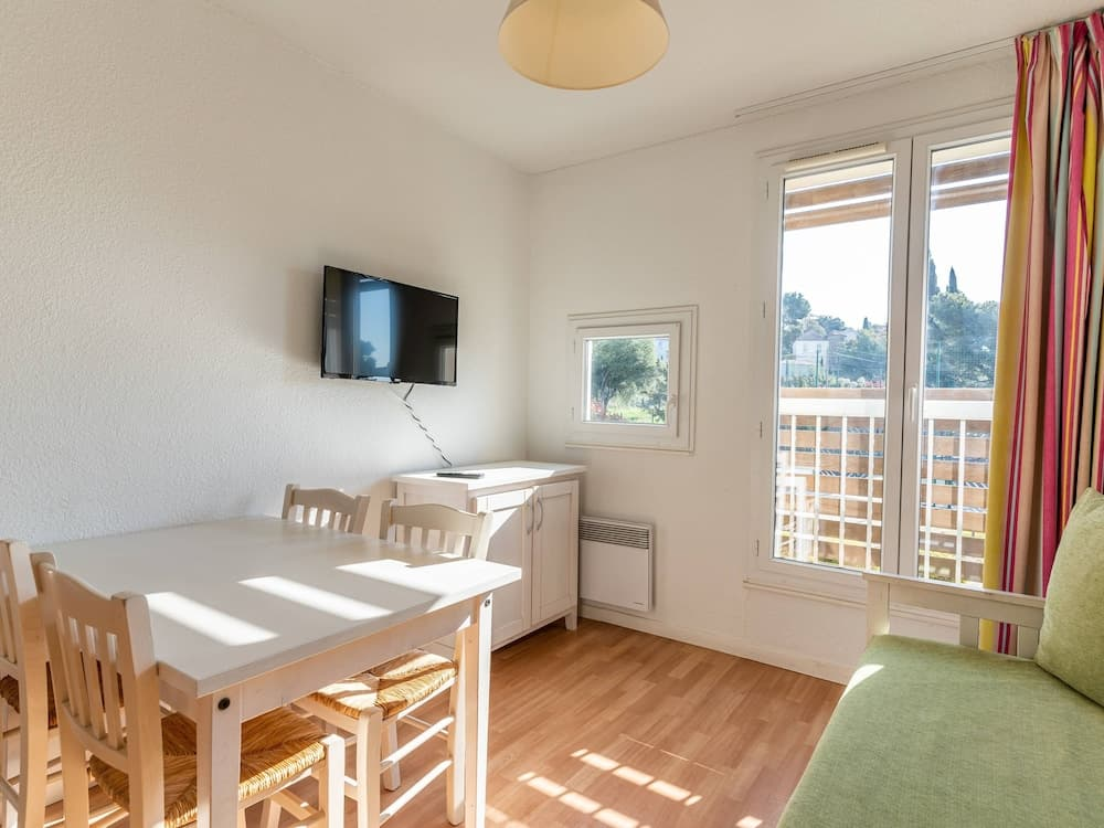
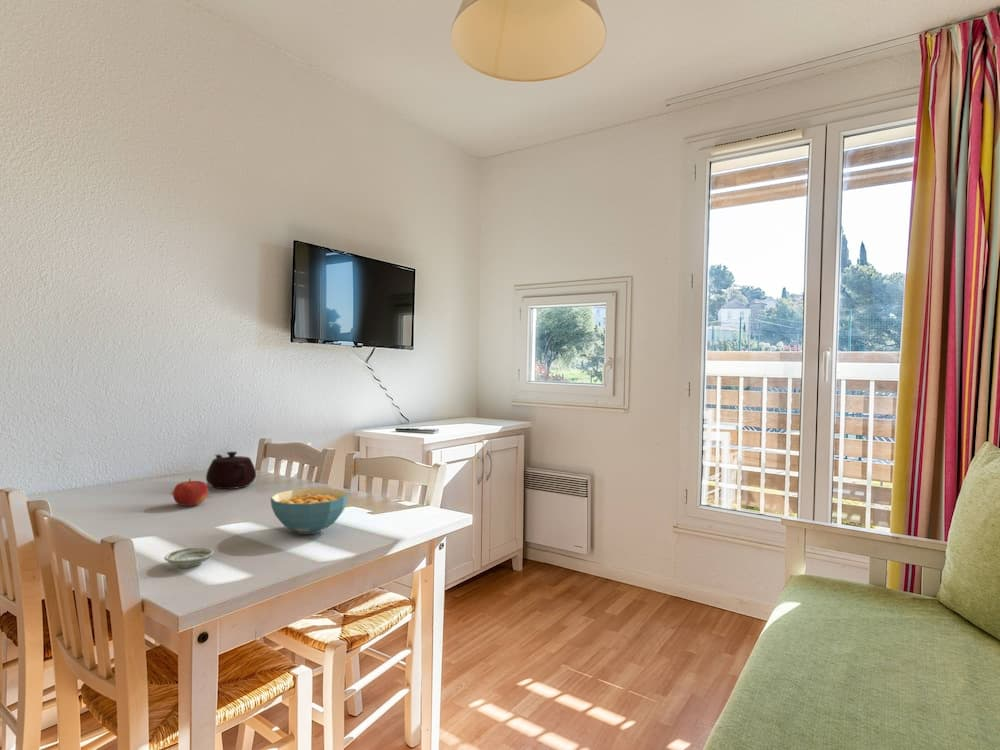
+ saucer (189, 558)
+ fruit (190, 491)
+ teapot (230, 468)
+ cereal bowl (309, 513)
